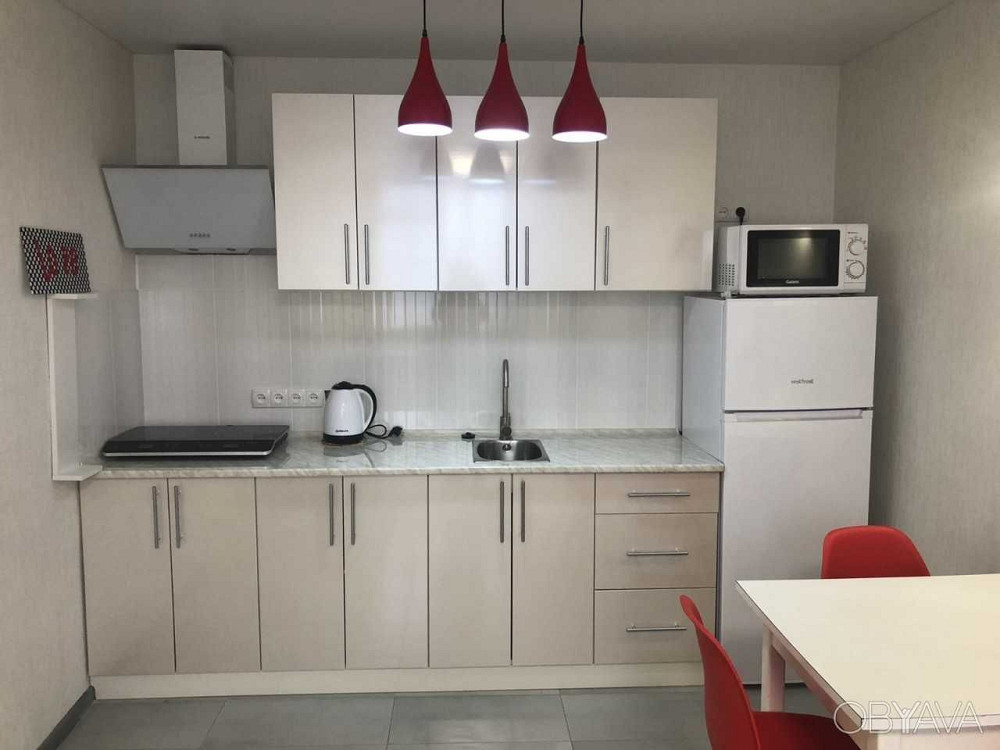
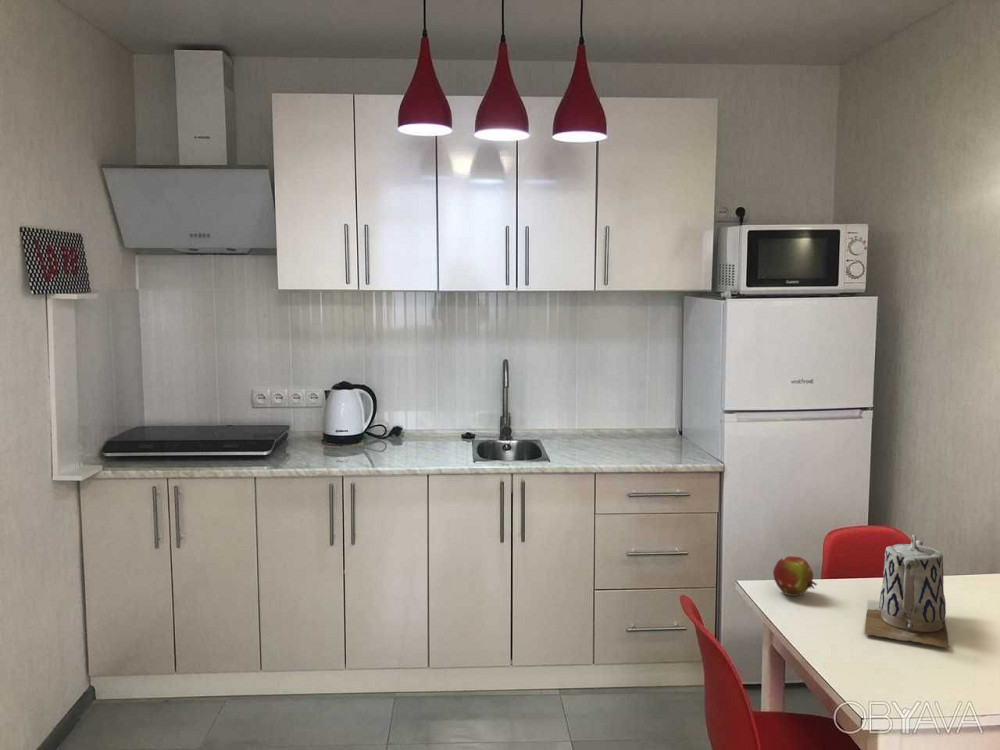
+ fruit (796, 577)
+ teapot (907, 579)
